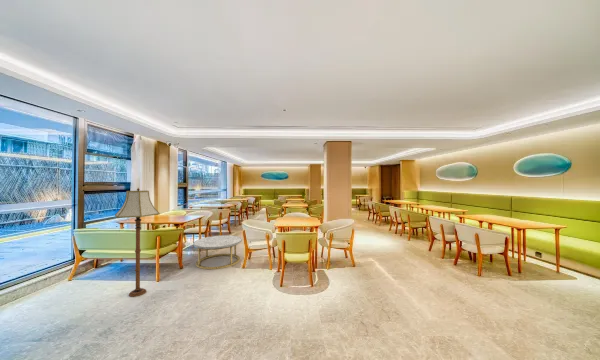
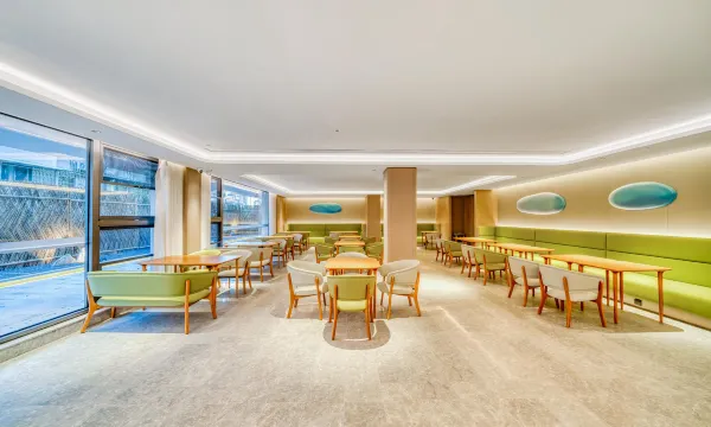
- coffee table (218, 248)
- floor lamp (137, 240)
